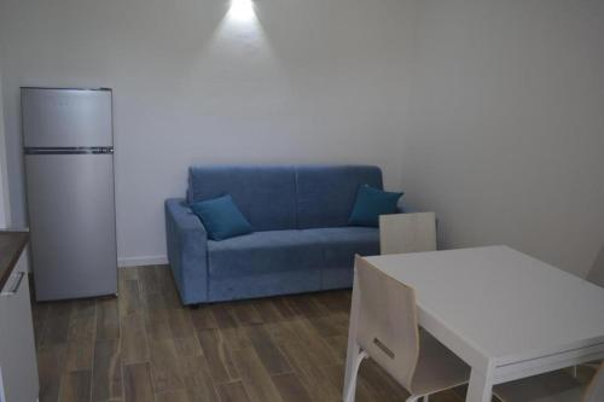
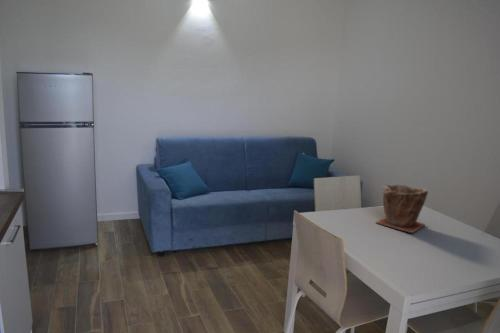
+ plant pot (402, 205)
